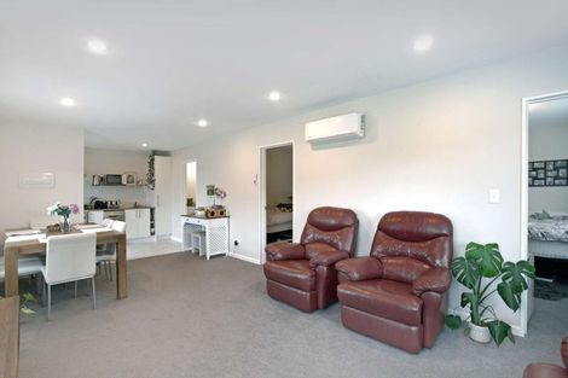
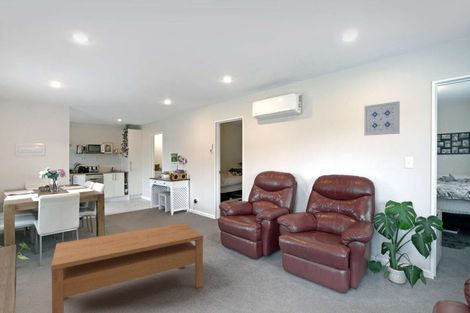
+ wall art (381, 119)
+ coffee table (133, 265)
